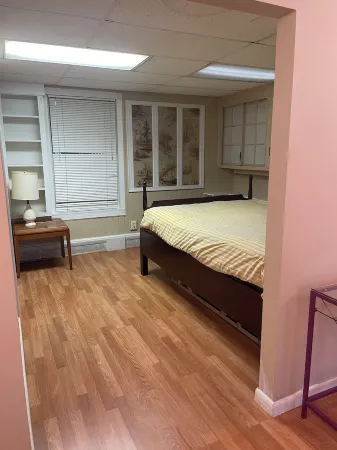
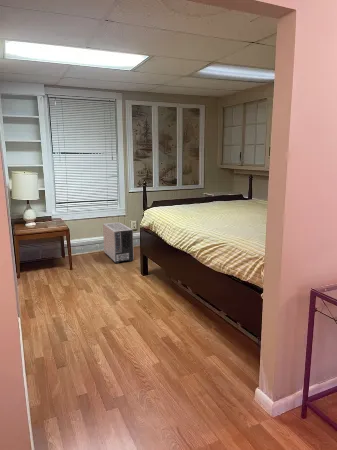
+ air purifier (117, 241)
